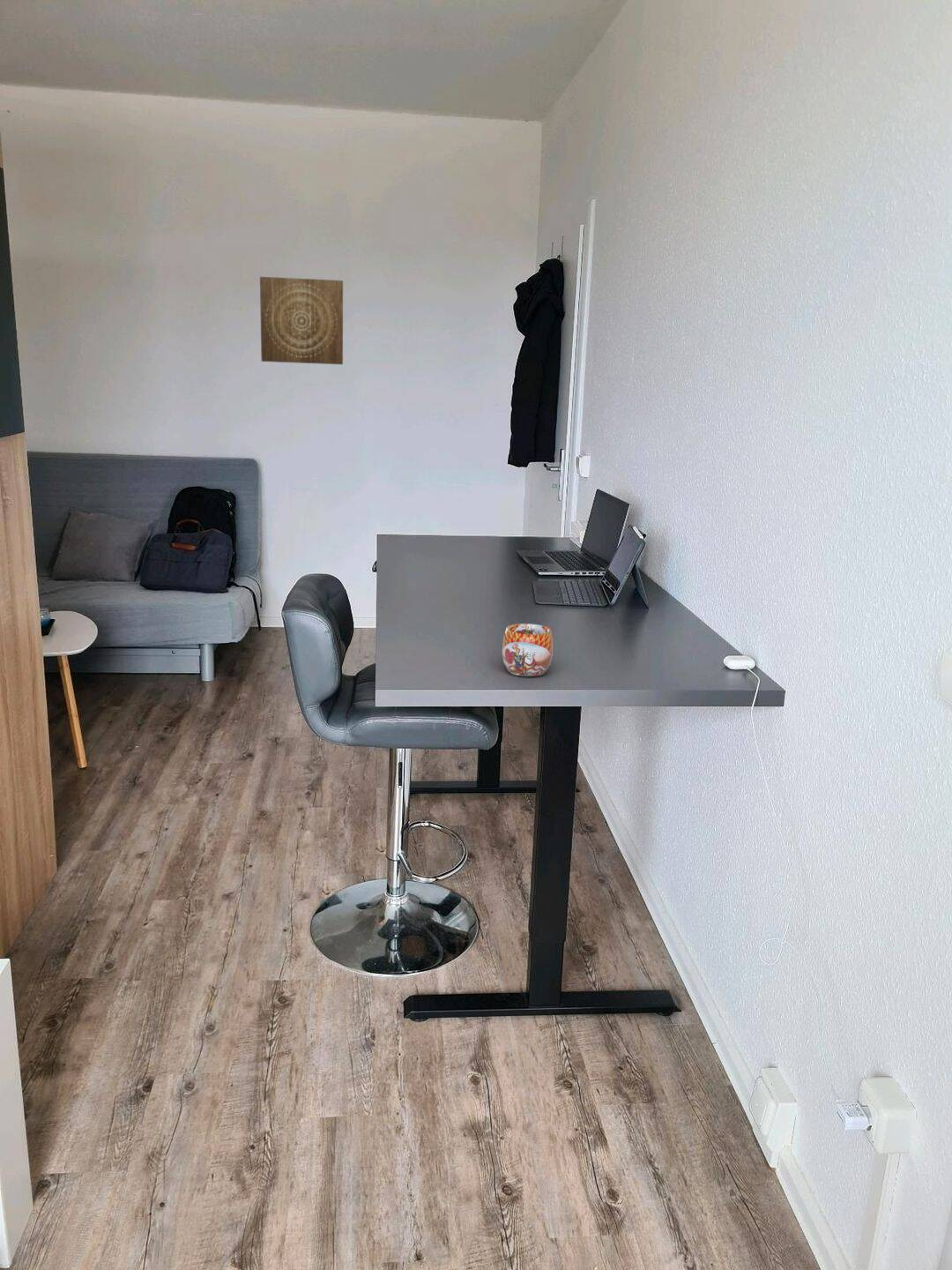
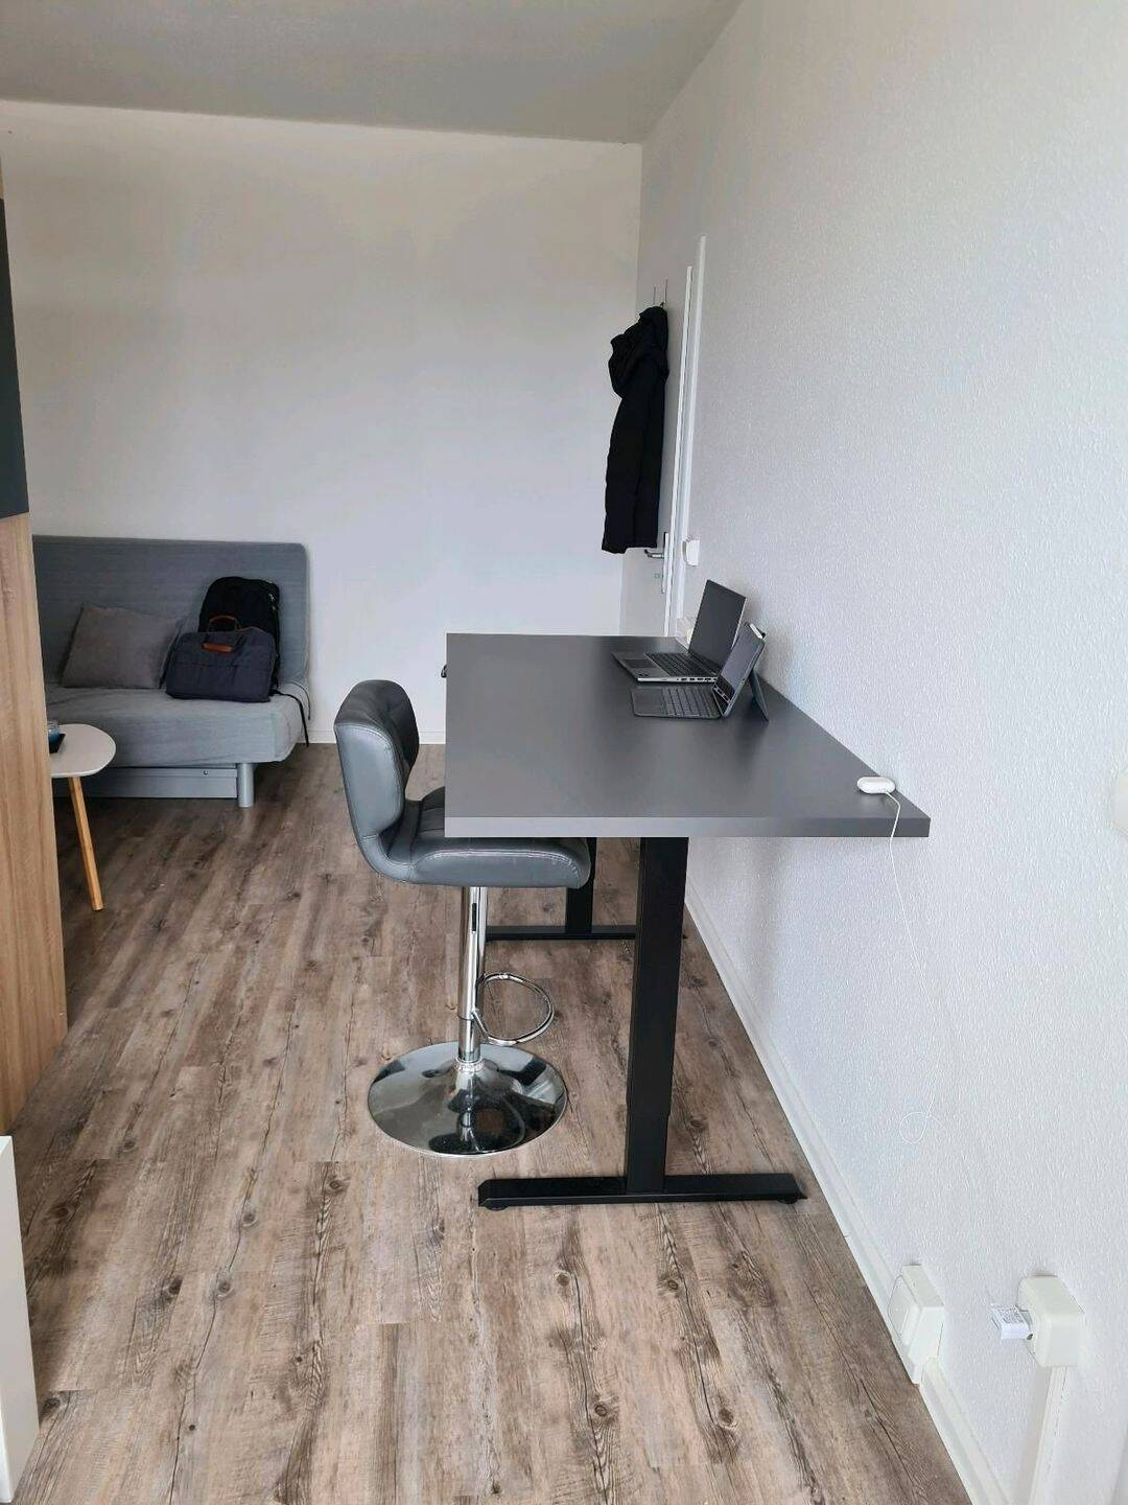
- mug (525, 648)
- wall art (301, 321)
